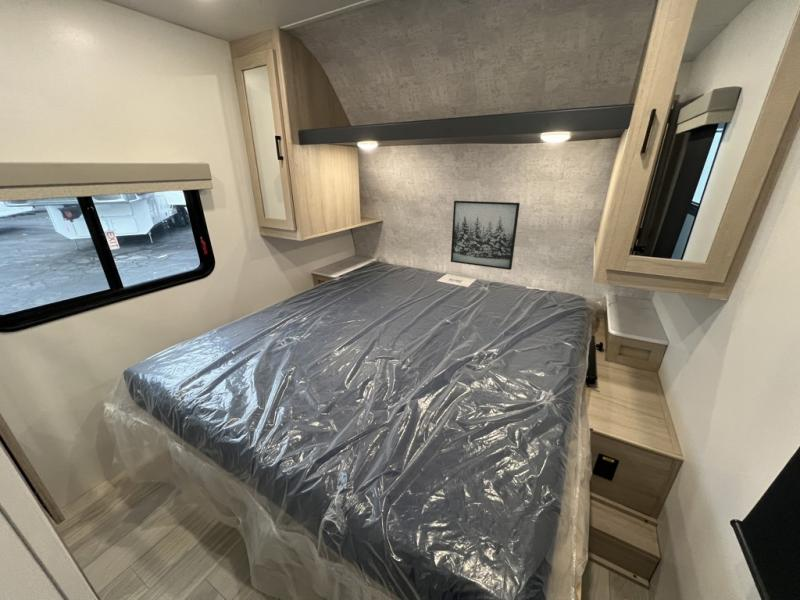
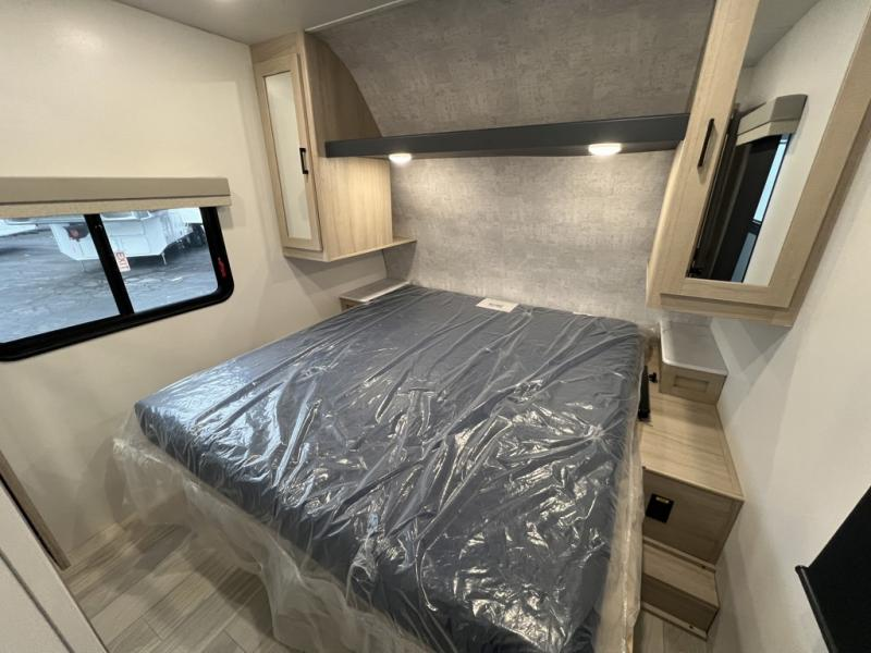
- wall art (482, 234)
